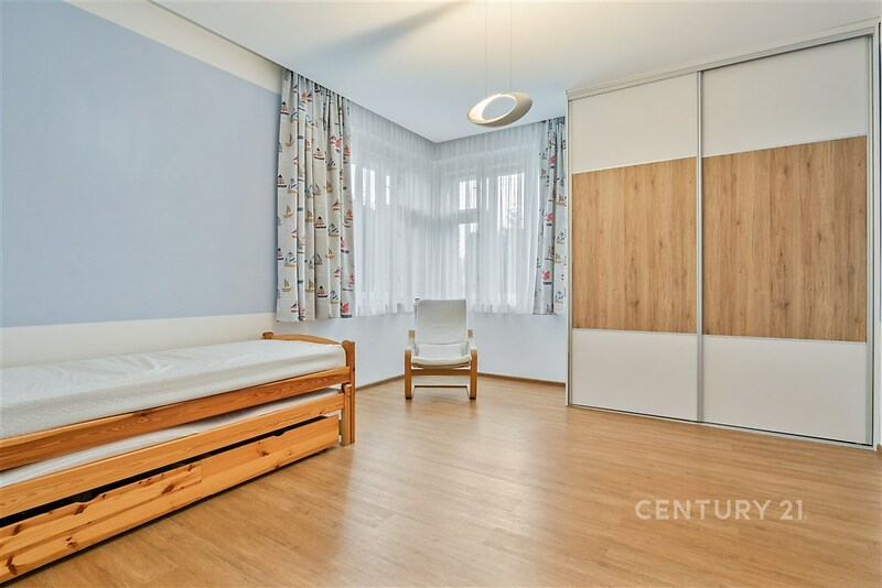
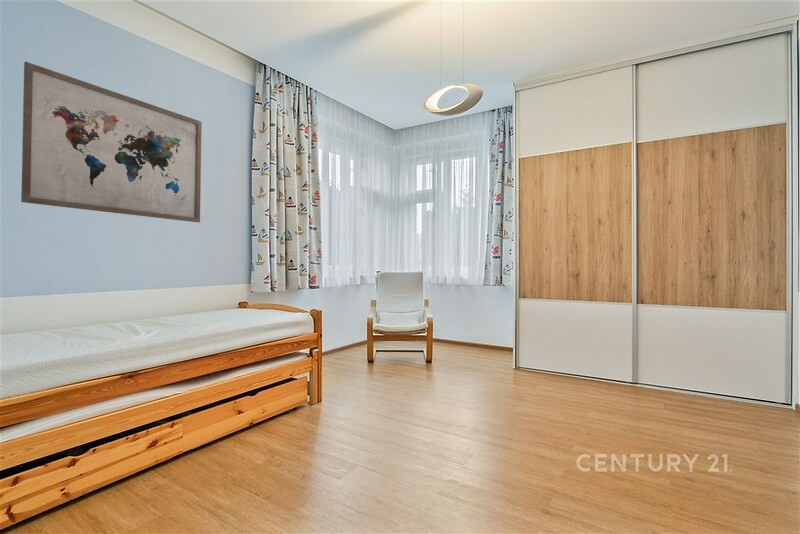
+ wall art (126, 155)
